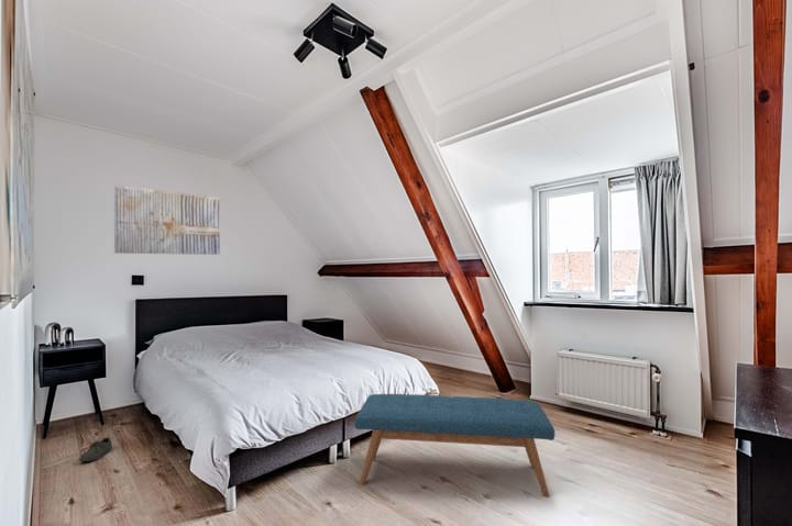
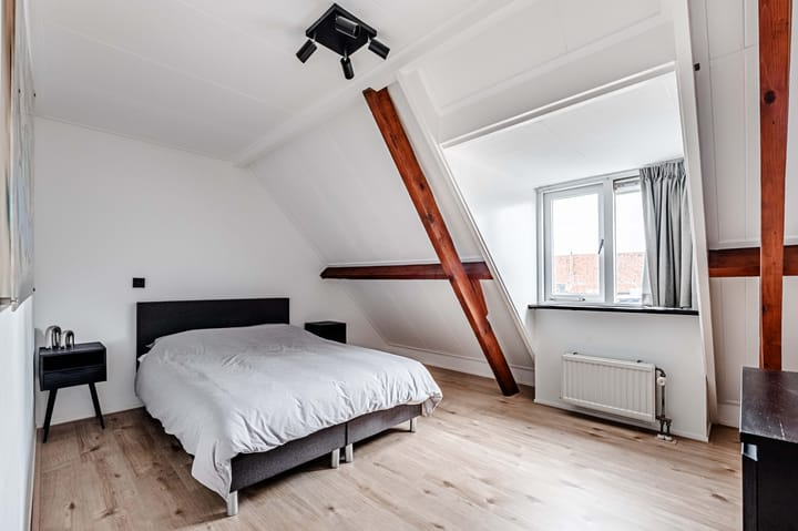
- shoe (95, 447)
- bench (451, 438)
- wall art (170, 222)
